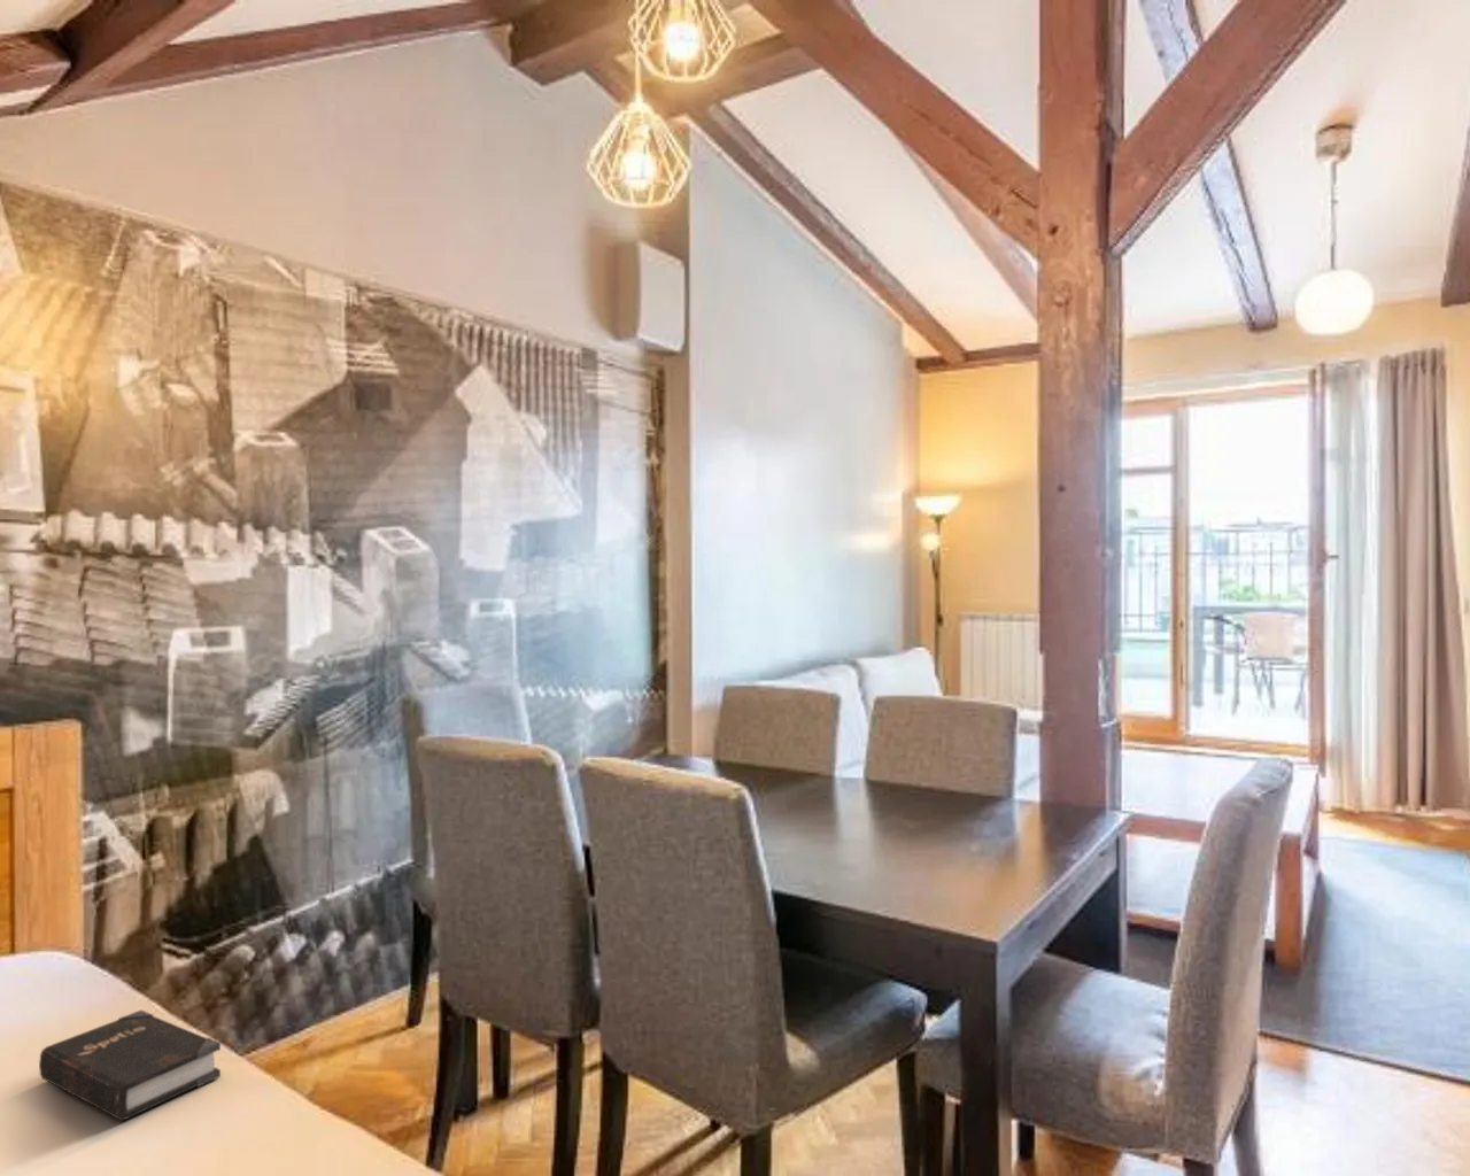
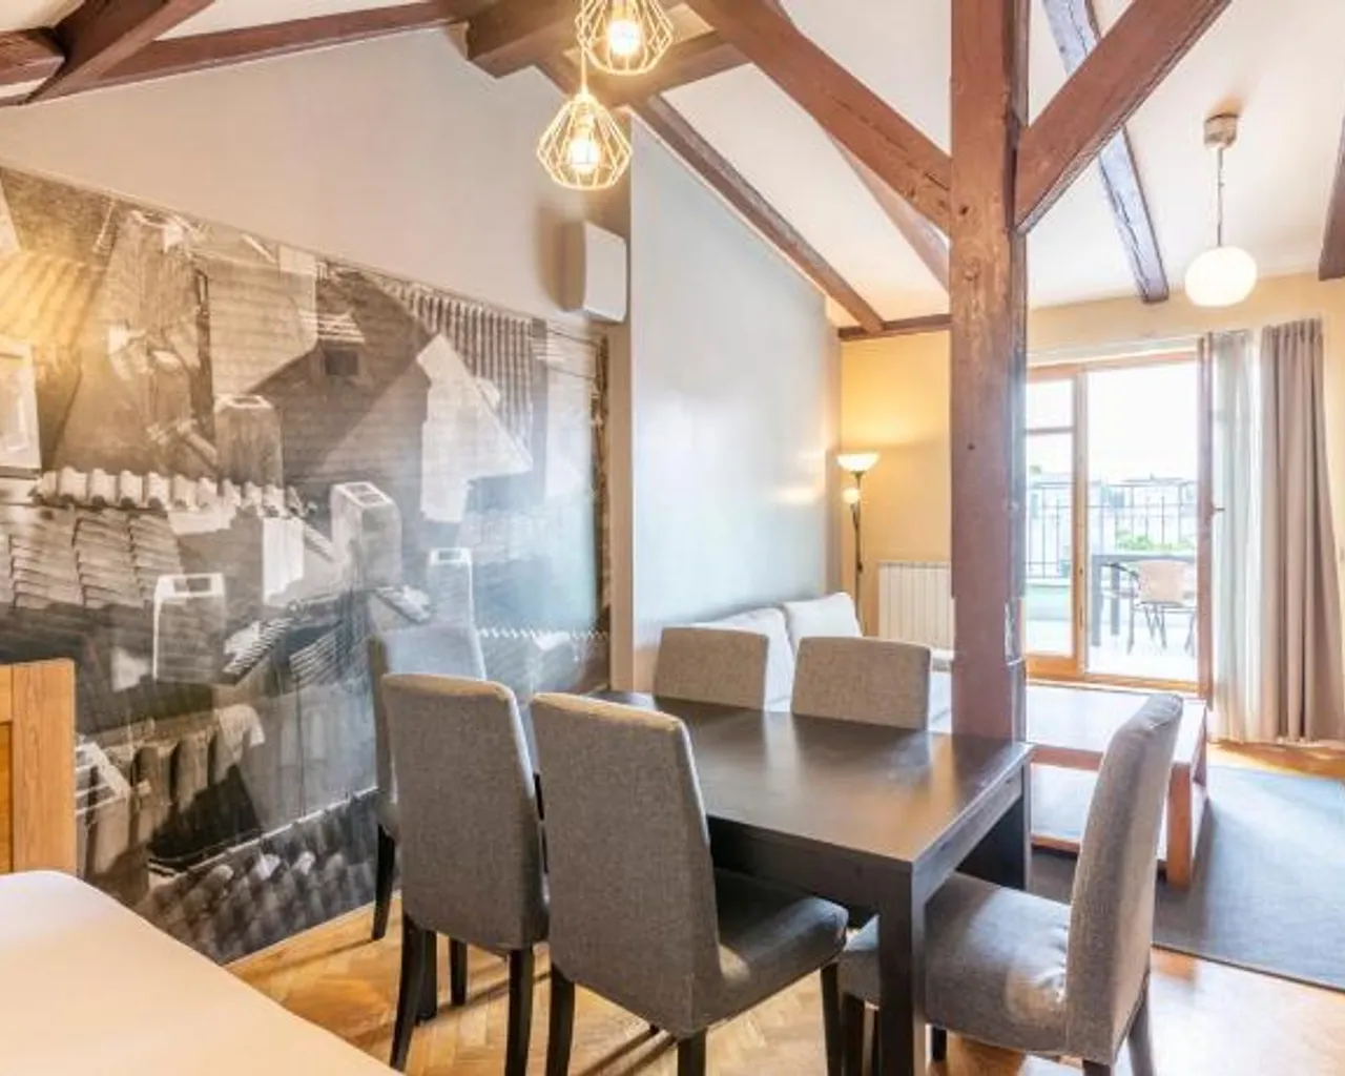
- hardback book (130, 1062)
